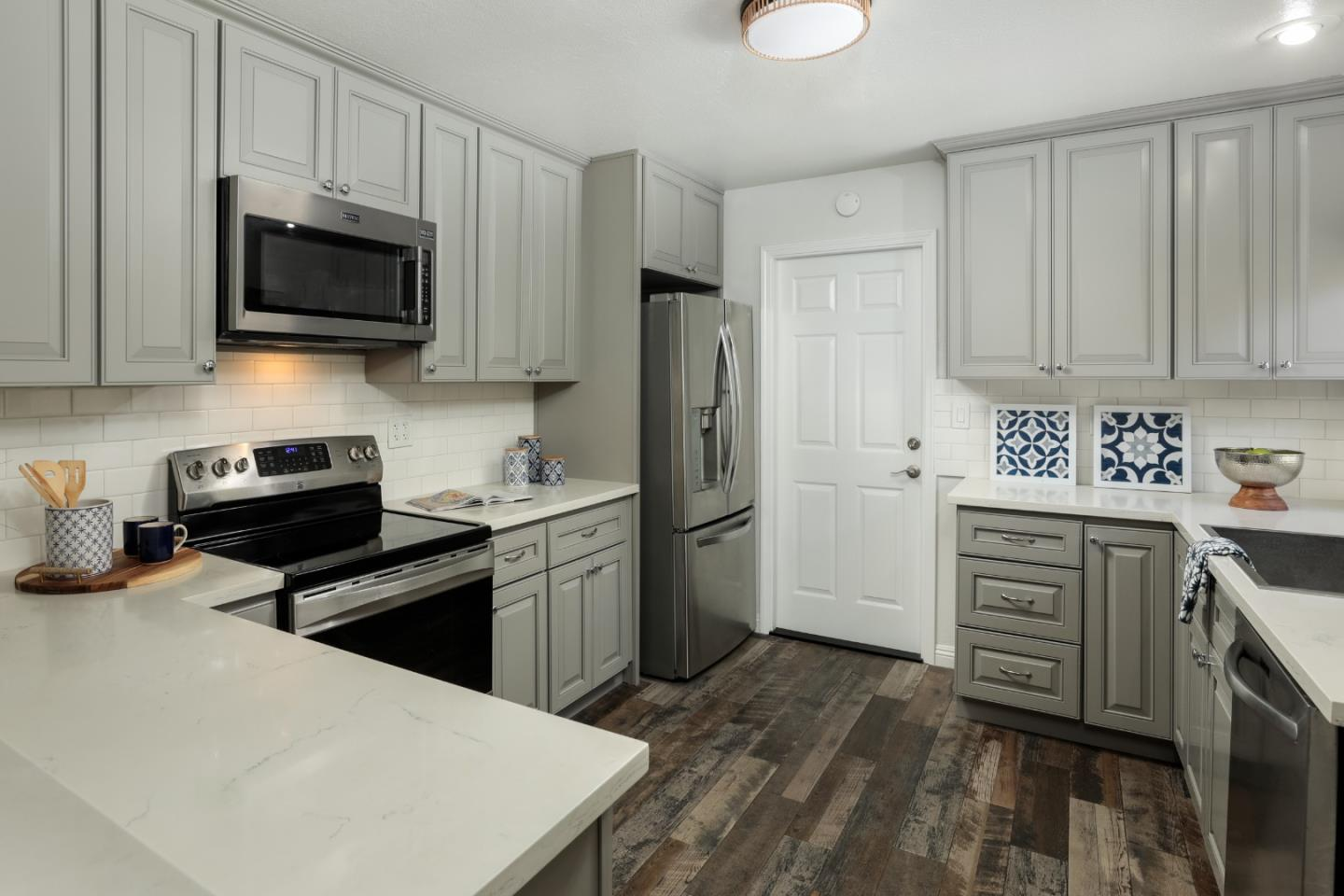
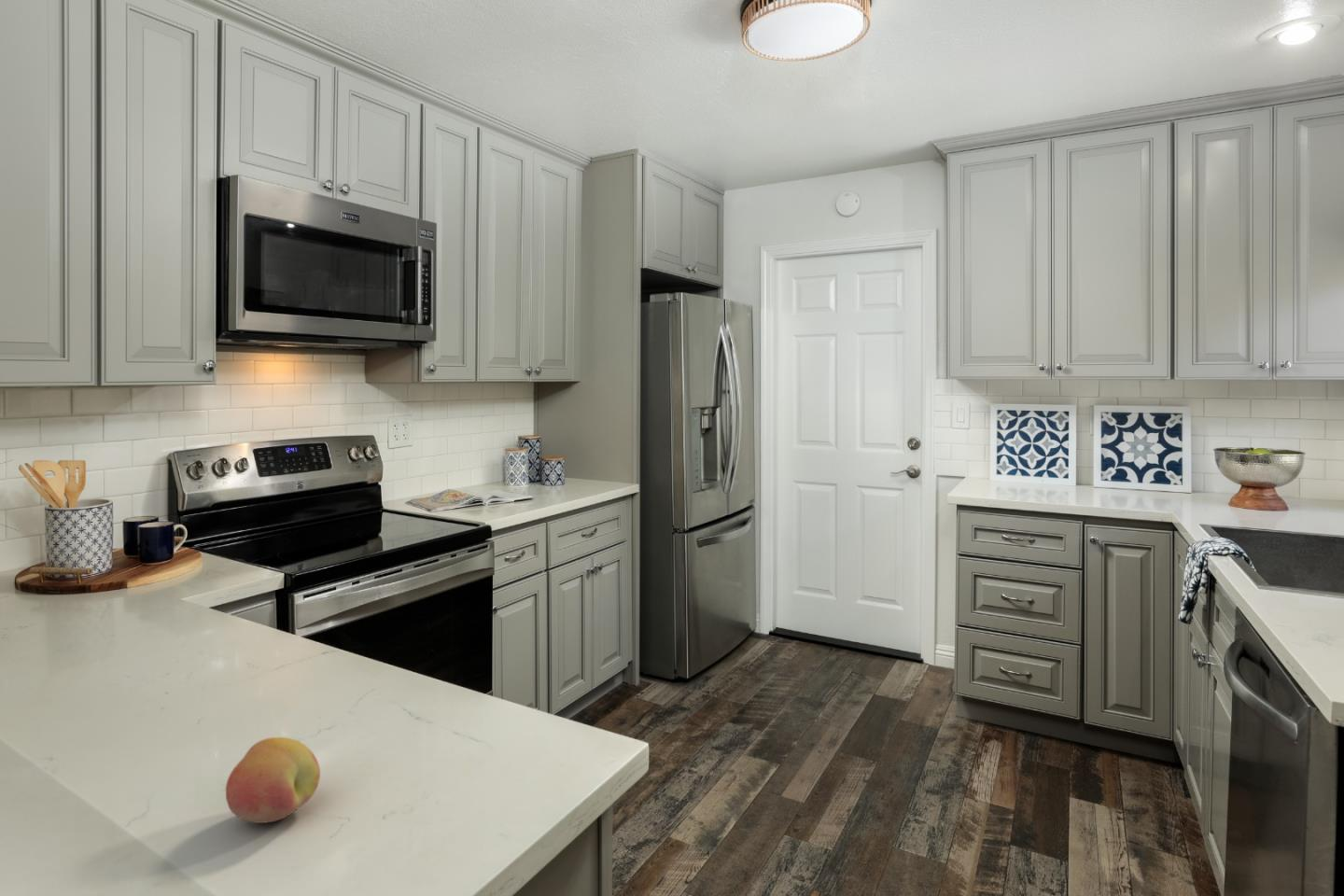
+ fruit (272, 777)
